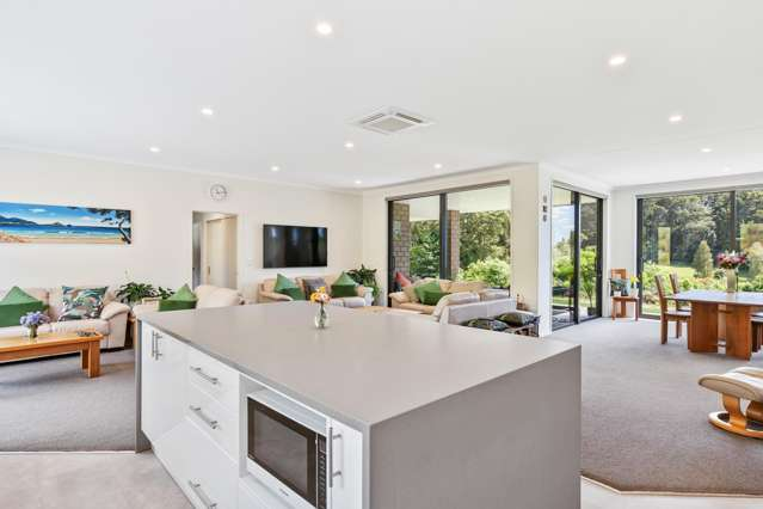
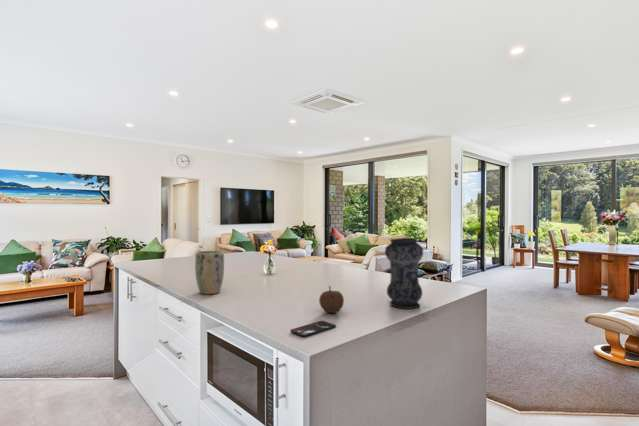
+ vase (403, 271)
+ plant pot (209, 272)
+ fruit (331, 299)
+ smartphone (313, 328)
